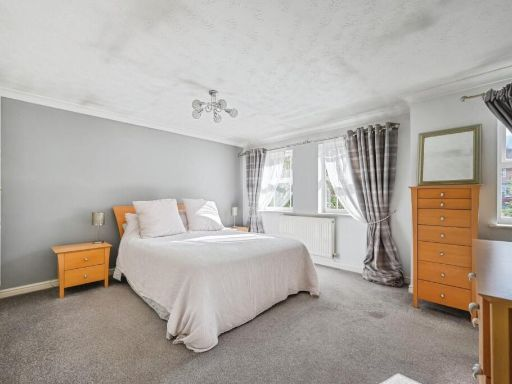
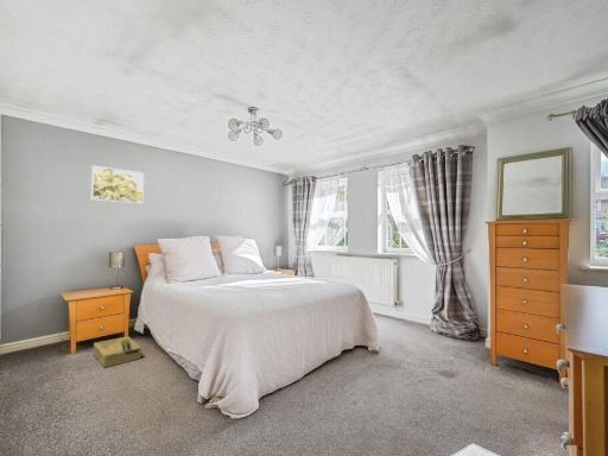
+ cardboard box (116, 350)
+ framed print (119, 185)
